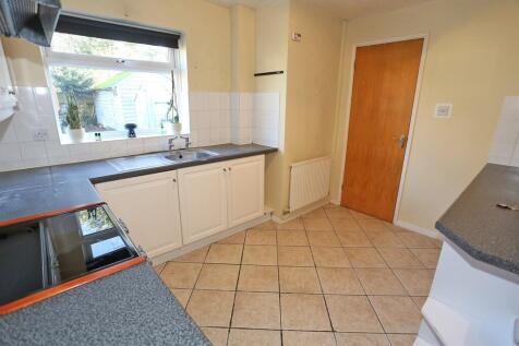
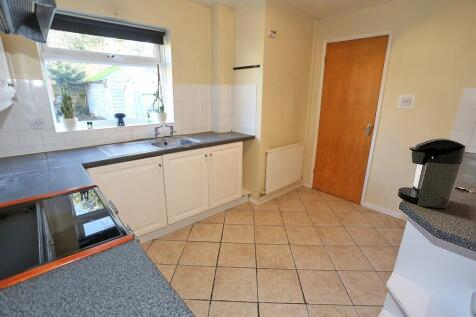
+ coffee maker (430, 167)
